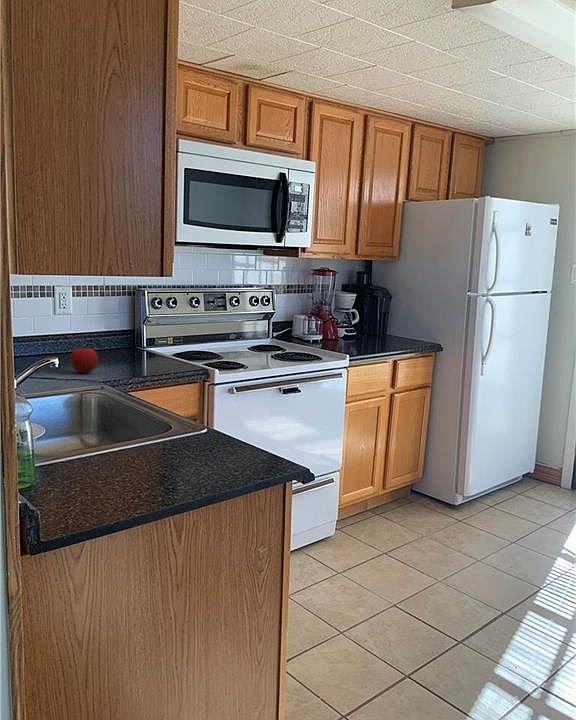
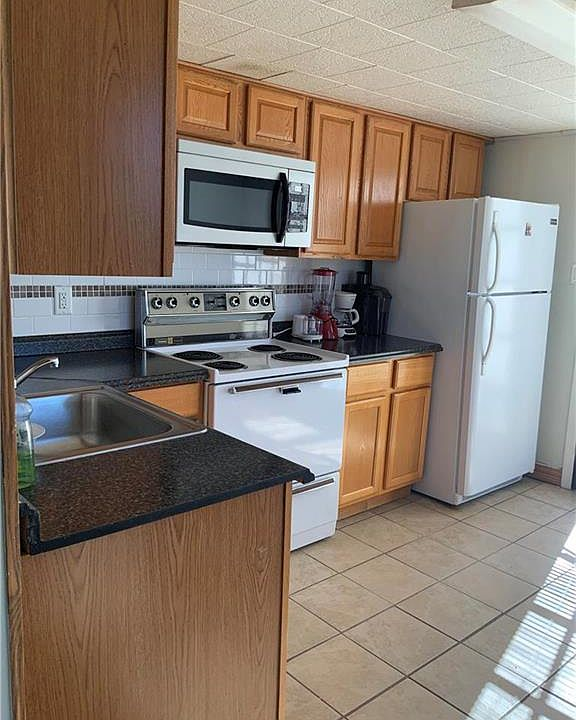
- fruit (84, 359)
